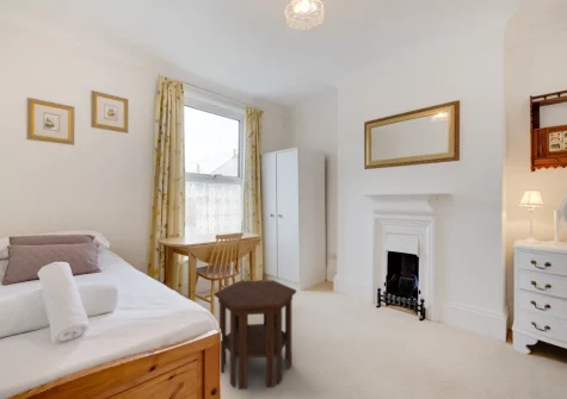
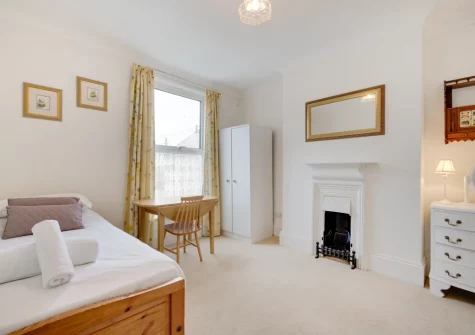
- side table (255, 328)
